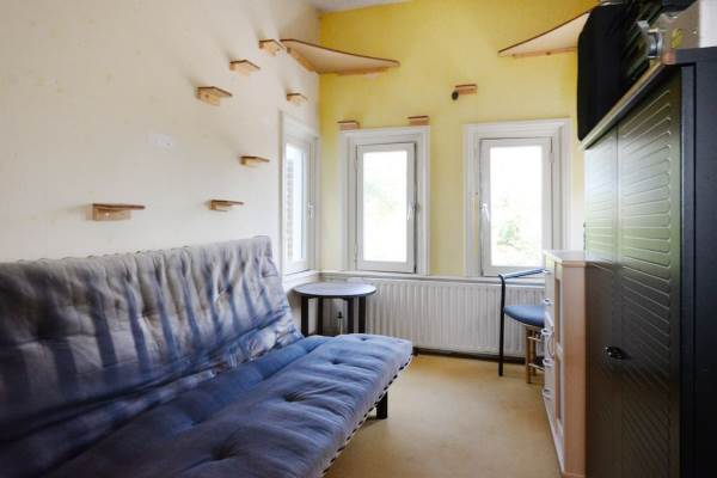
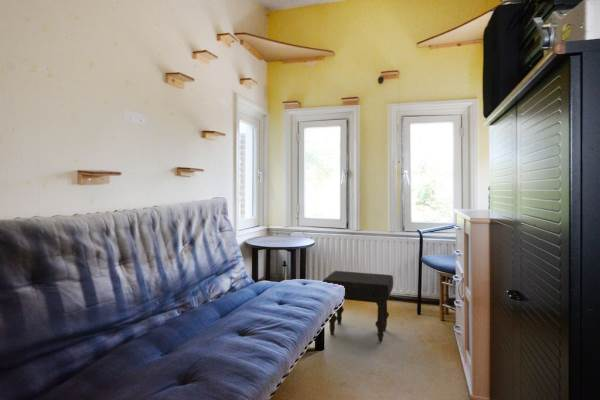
+ ottoman (358, 300)
